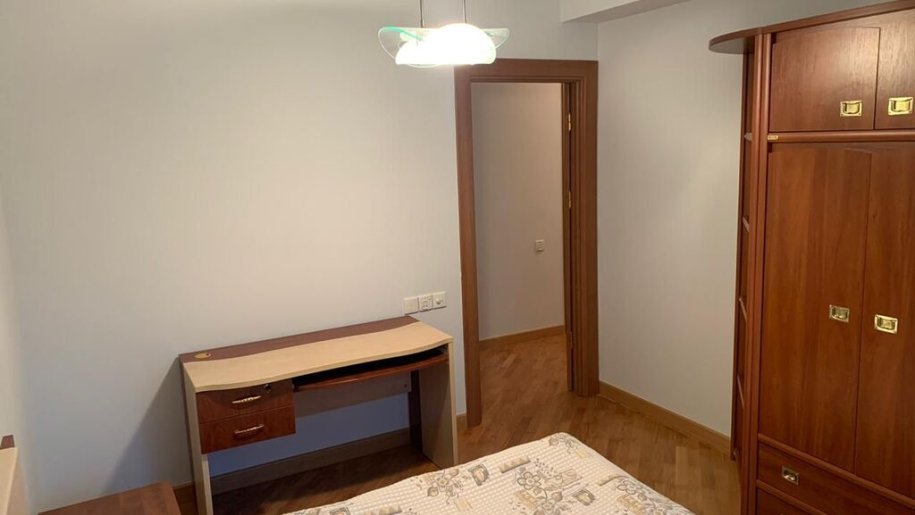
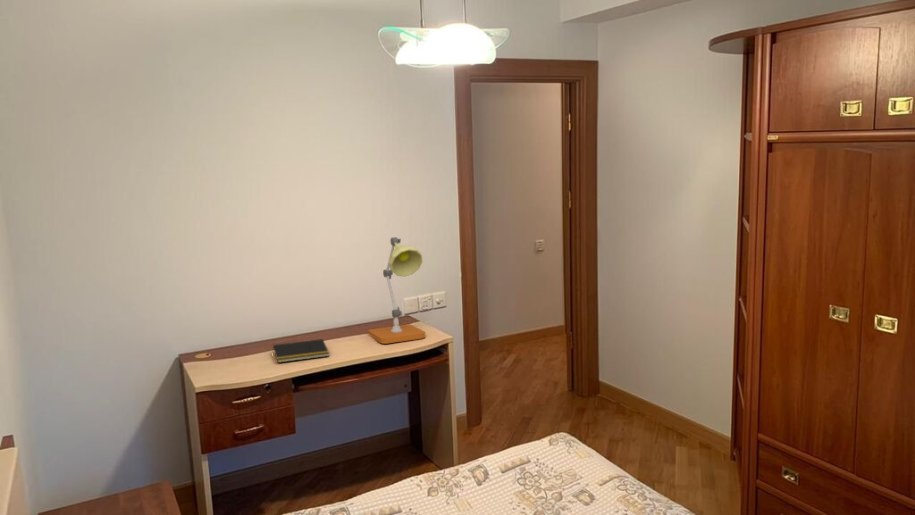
+ notepad (301, 350)
+ desk lamp (391, 288)
